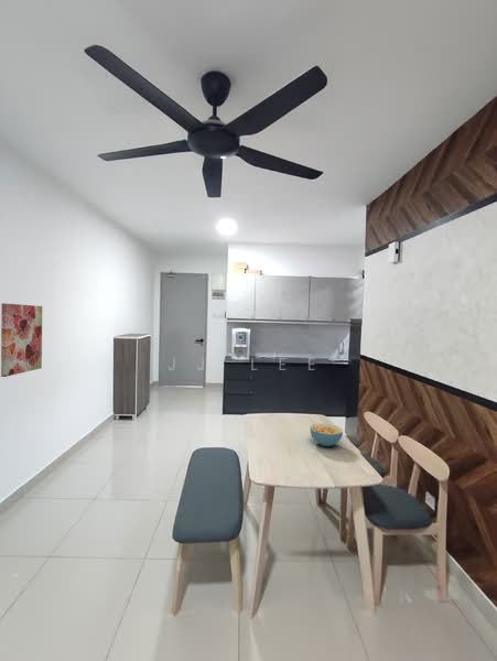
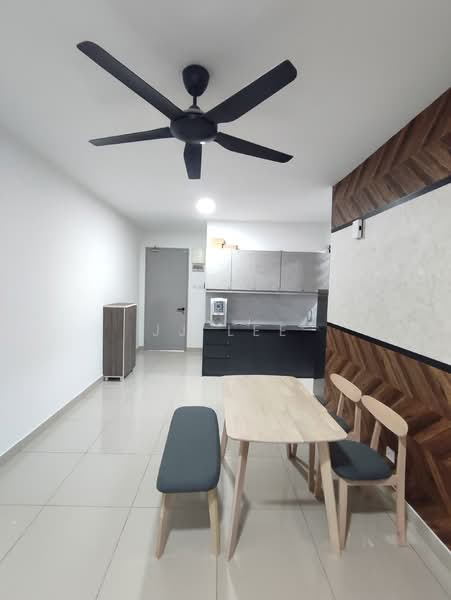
- wall art (23, 338)
- cereal bowl (325, 436)
